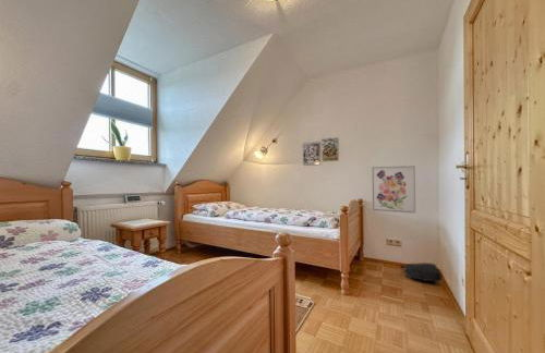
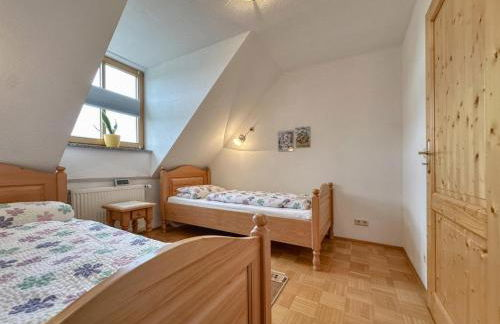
- backpack (419, 270)
- wall art (392, 188)
